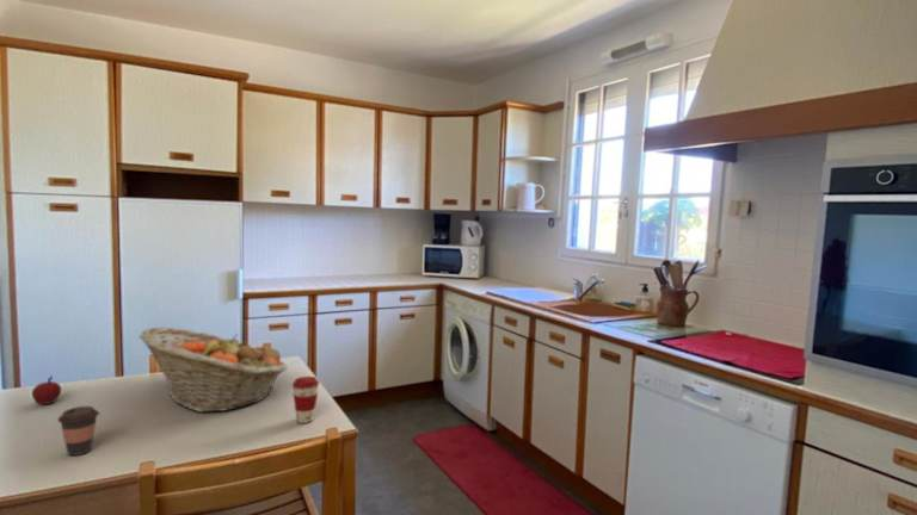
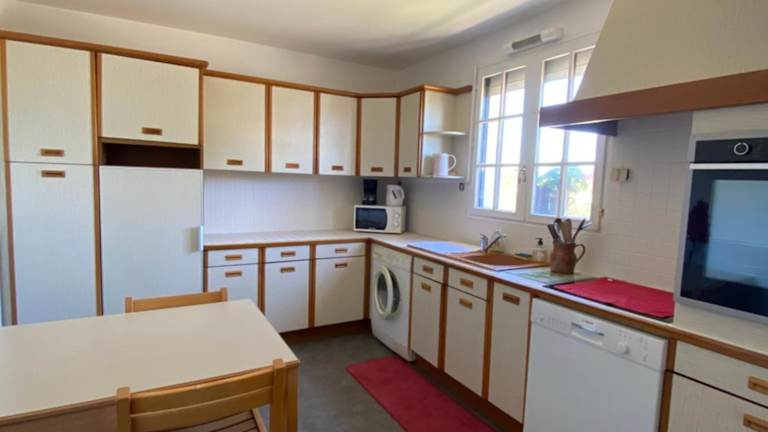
- coffee cup (79, 430)
- apple (47, 389)
- coffee cup (304, 399)
- fruit basket (215, 361)
